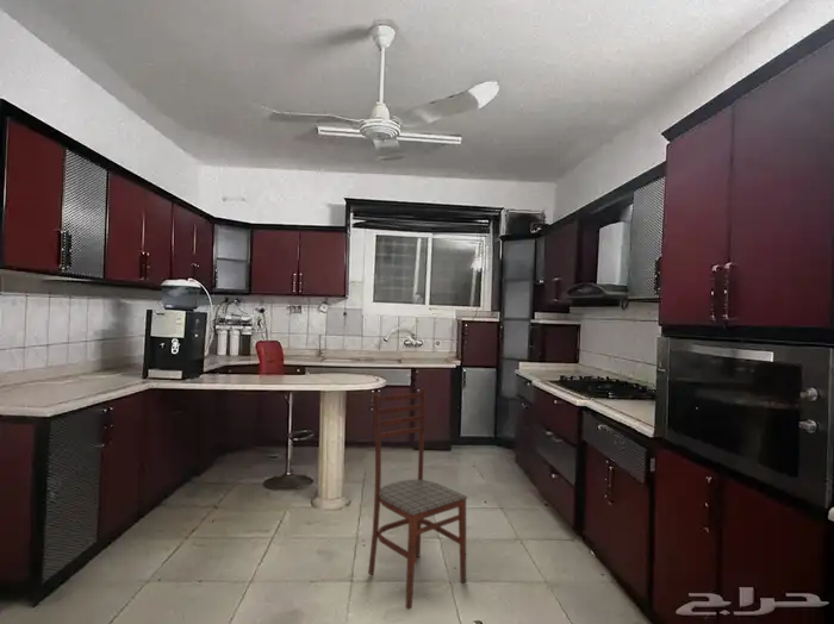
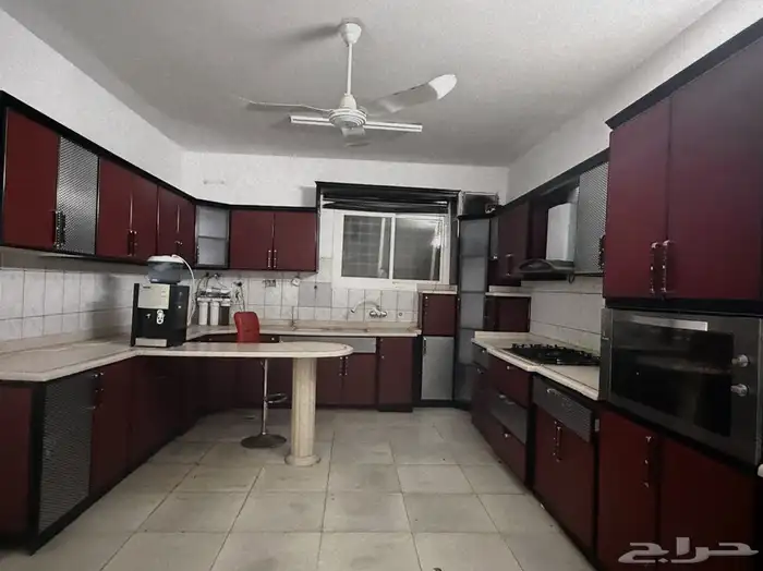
- dining chair (418, 486)
